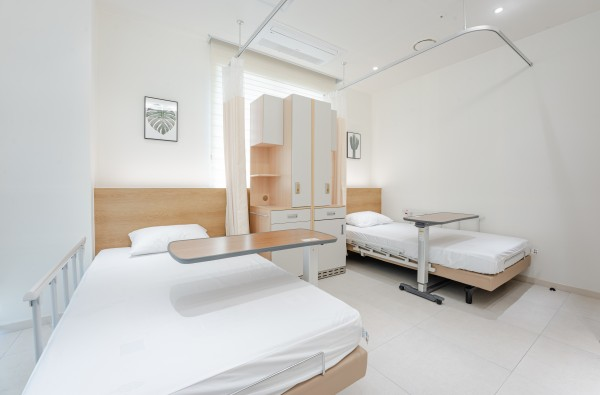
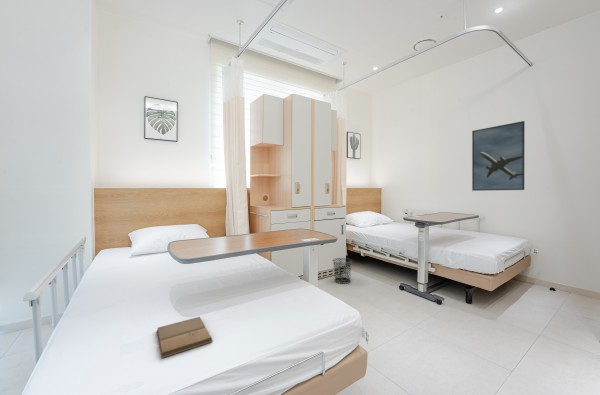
+ waste bin (342, 270)
+ book (183, 334)
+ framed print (496, 158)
